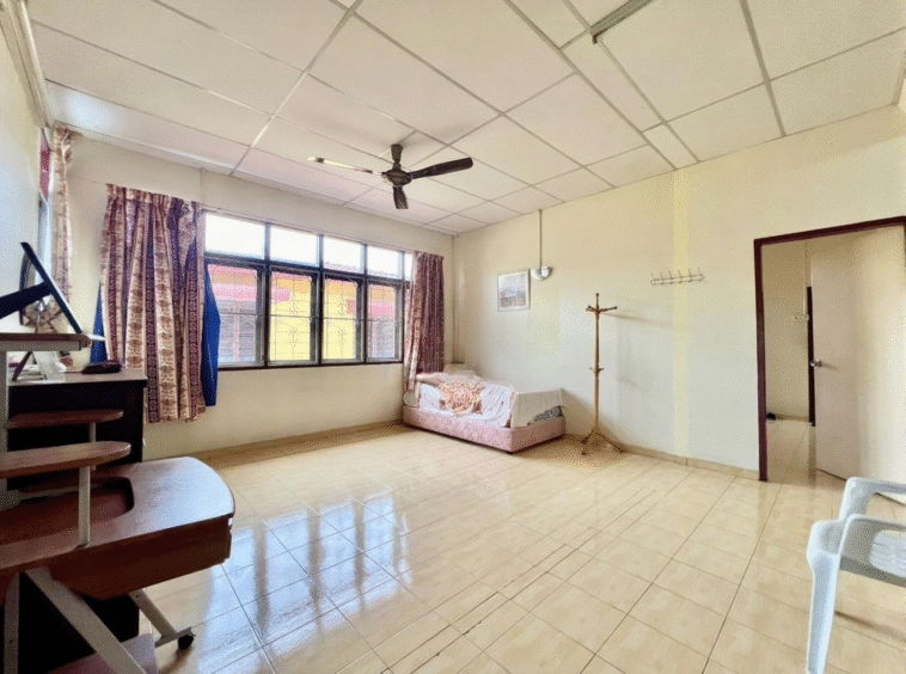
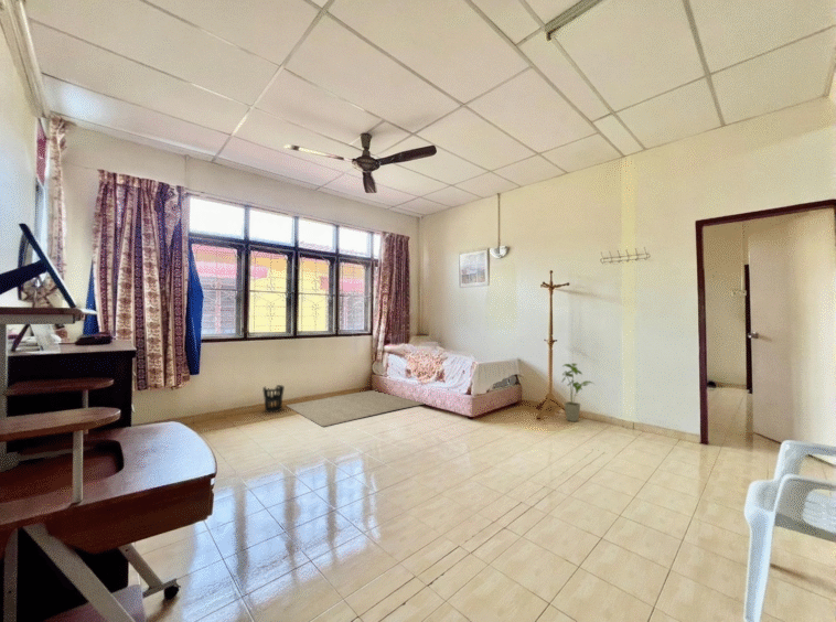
+ rug (365, 403)
+ wastebasket (274, 398)
+ house plant (576, 392)
